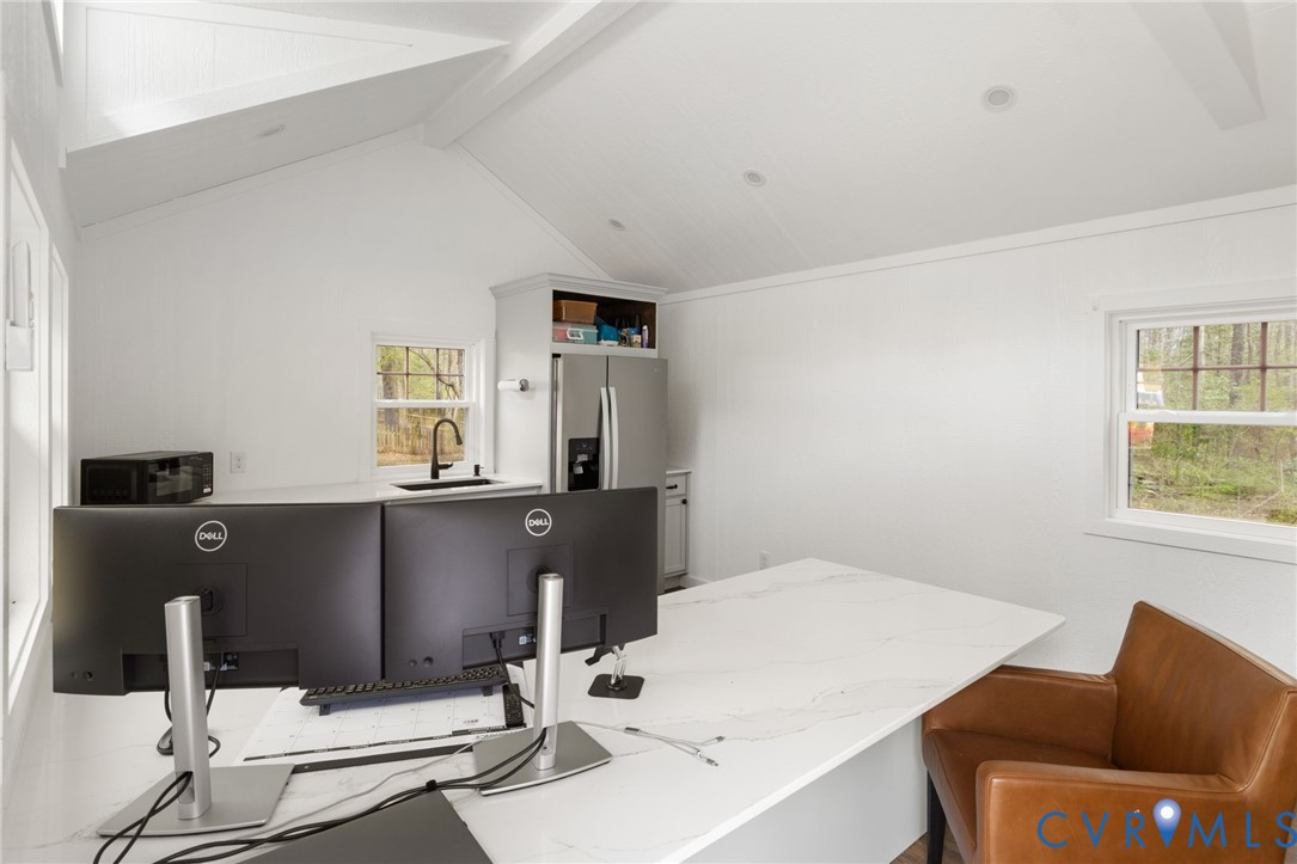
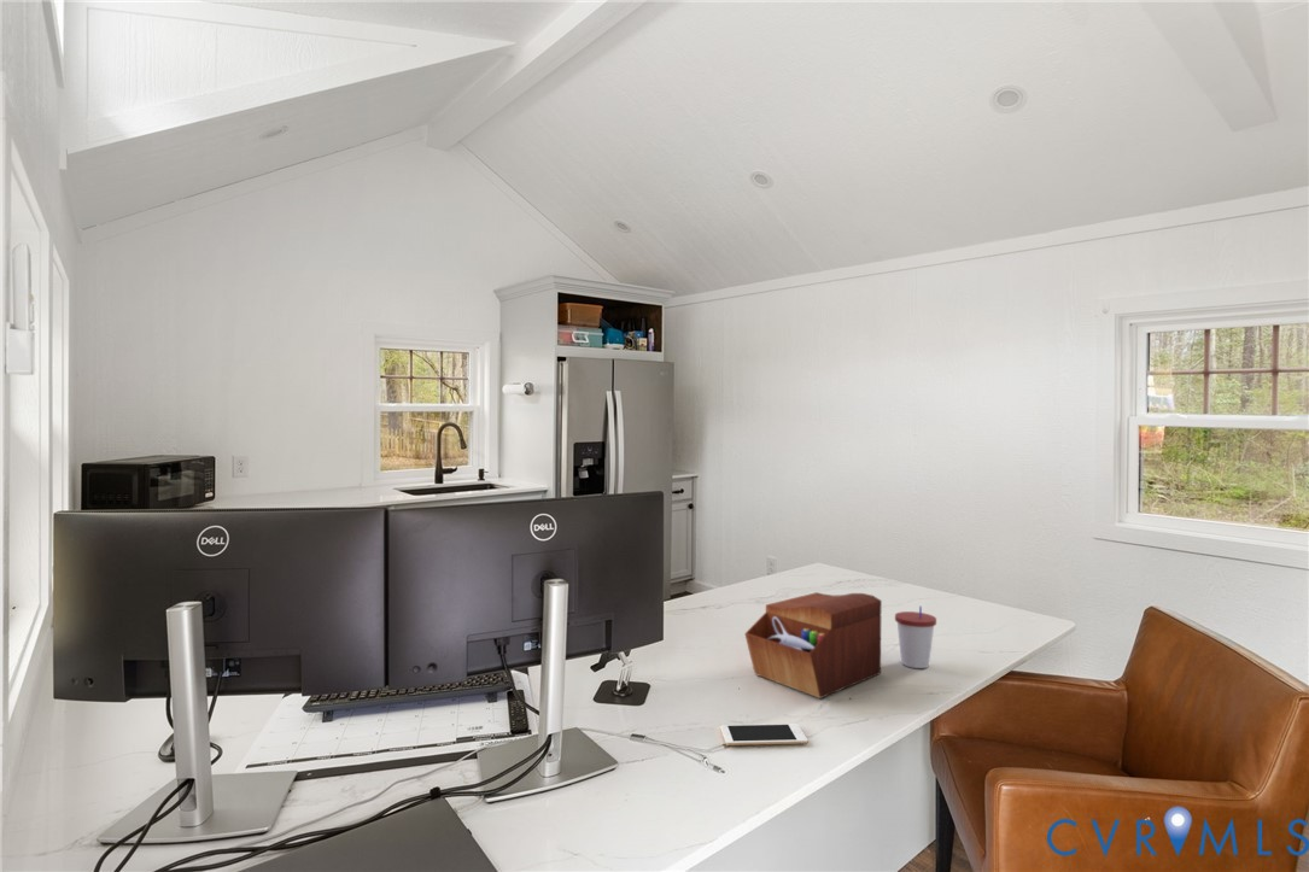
+ cell phone (762, 733)
+ cup (914, 633)
+ sewing box (811, 636)
